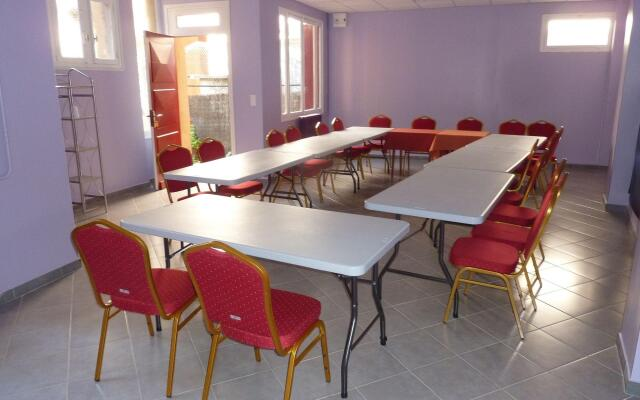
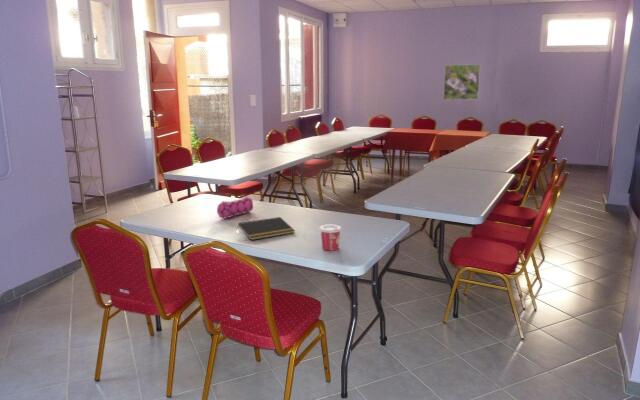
+ notepad (266, 227)
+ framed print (461, 82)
+ cup (330, 237)
+ pencil case (236, 206)
